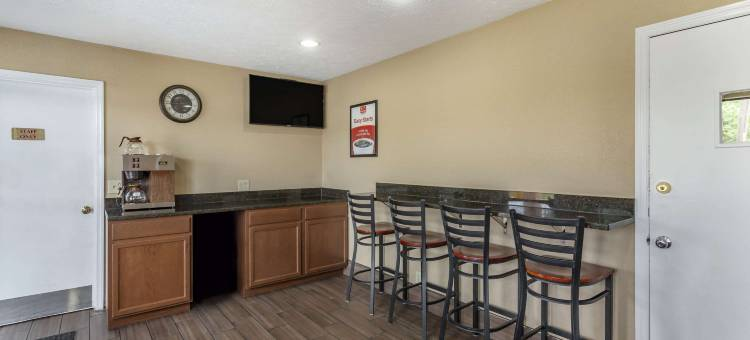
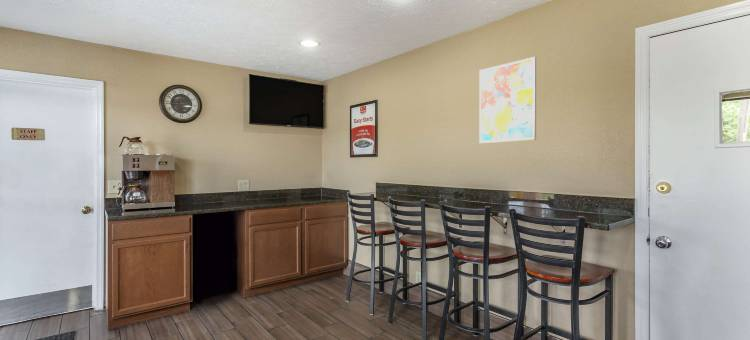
+ wall art (506, 102)
